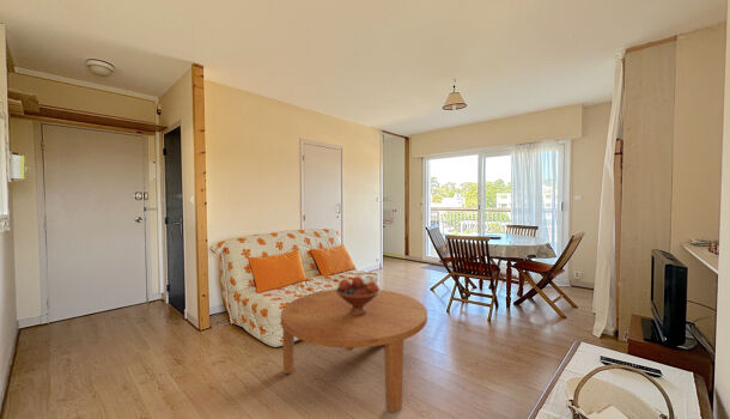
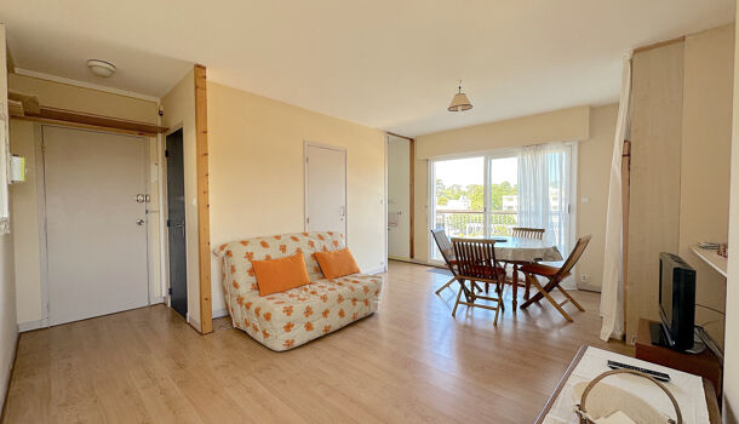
- fruit bowl (358, 296)
- coffee table (354, 339)
